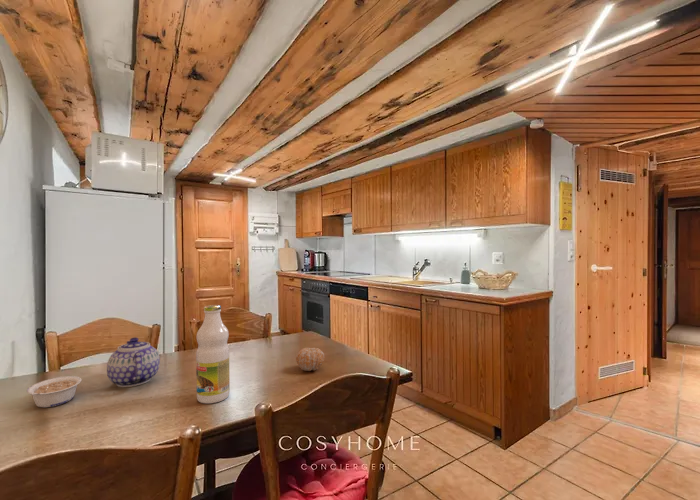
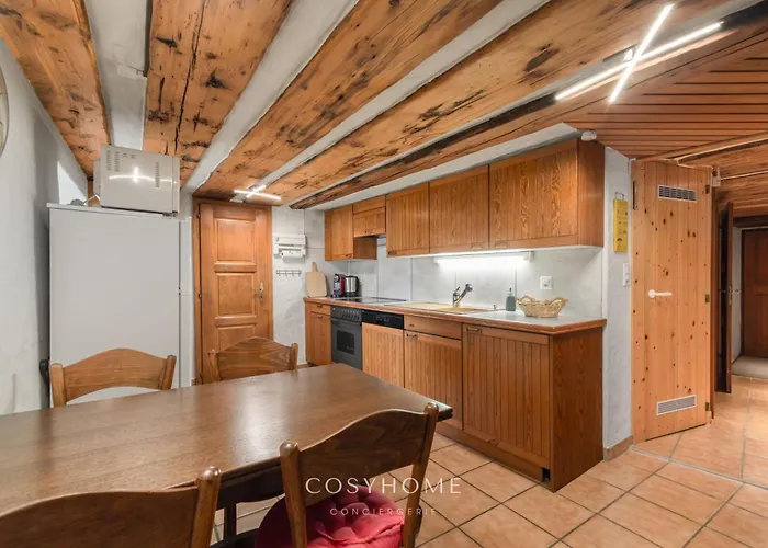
- bottle (212, 351)
- teapot (134, 359)
- fruit (310, 358)
- legume (55, 391)
